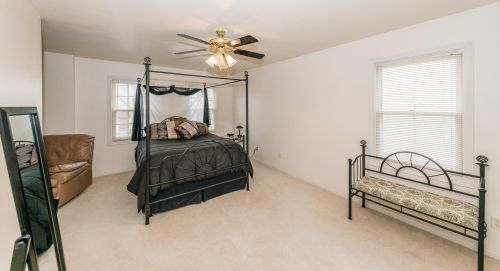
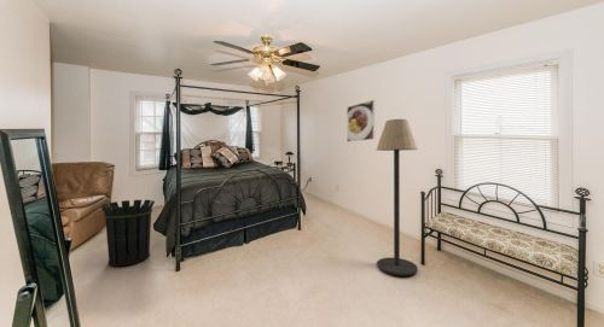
+ floor lamp (396, 193)
+ waste bin (129, 230)
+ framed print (360, 122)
